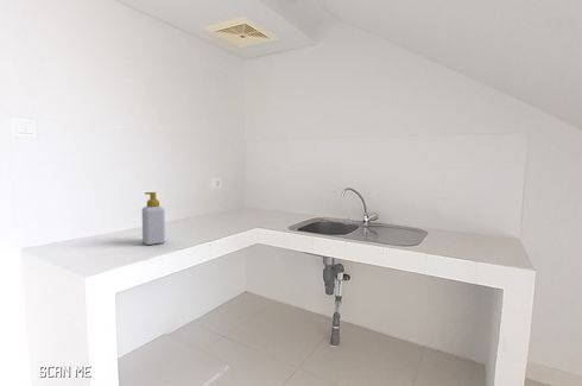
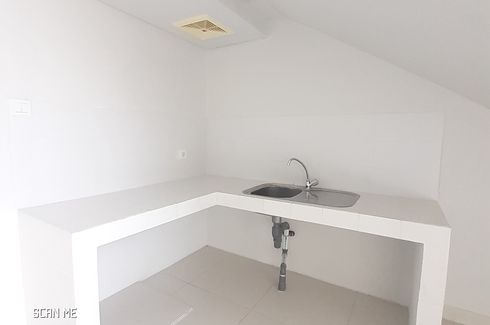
- soap bottle (153, 217)
